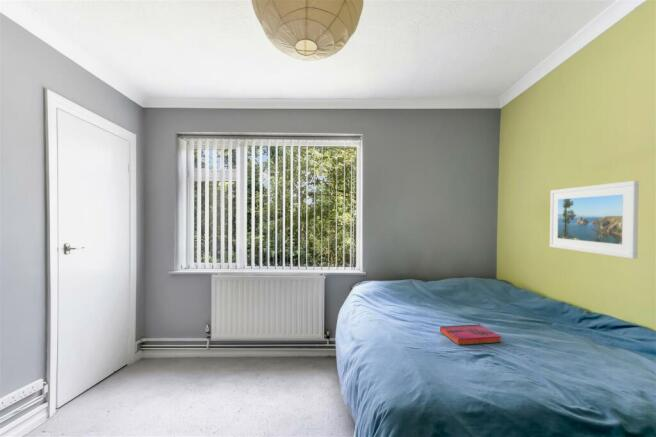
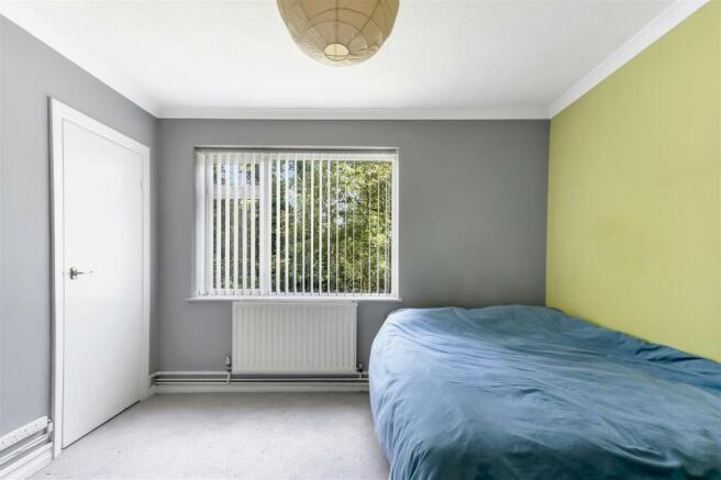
- hardback book (469, 333)
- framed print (587, 219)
